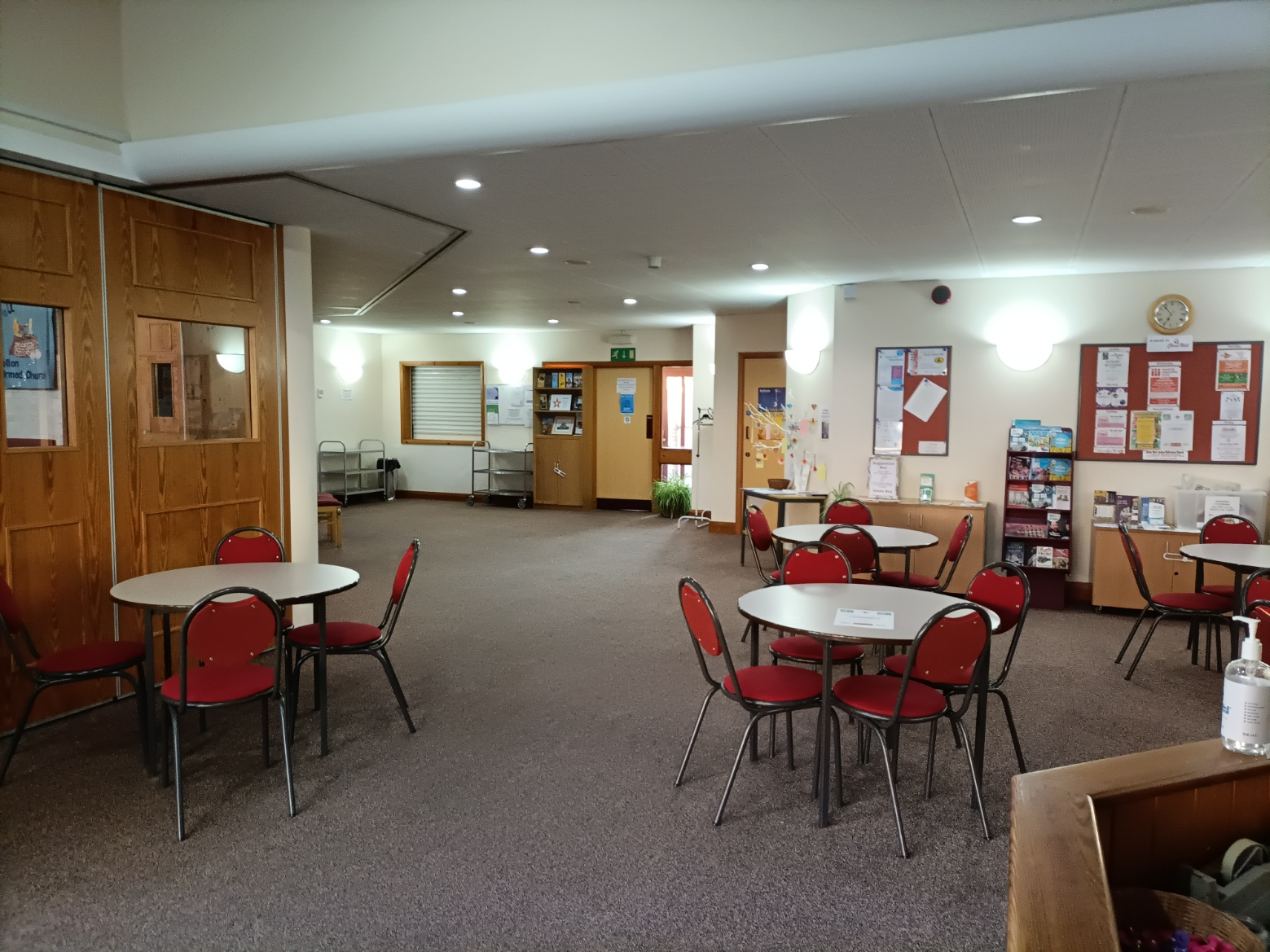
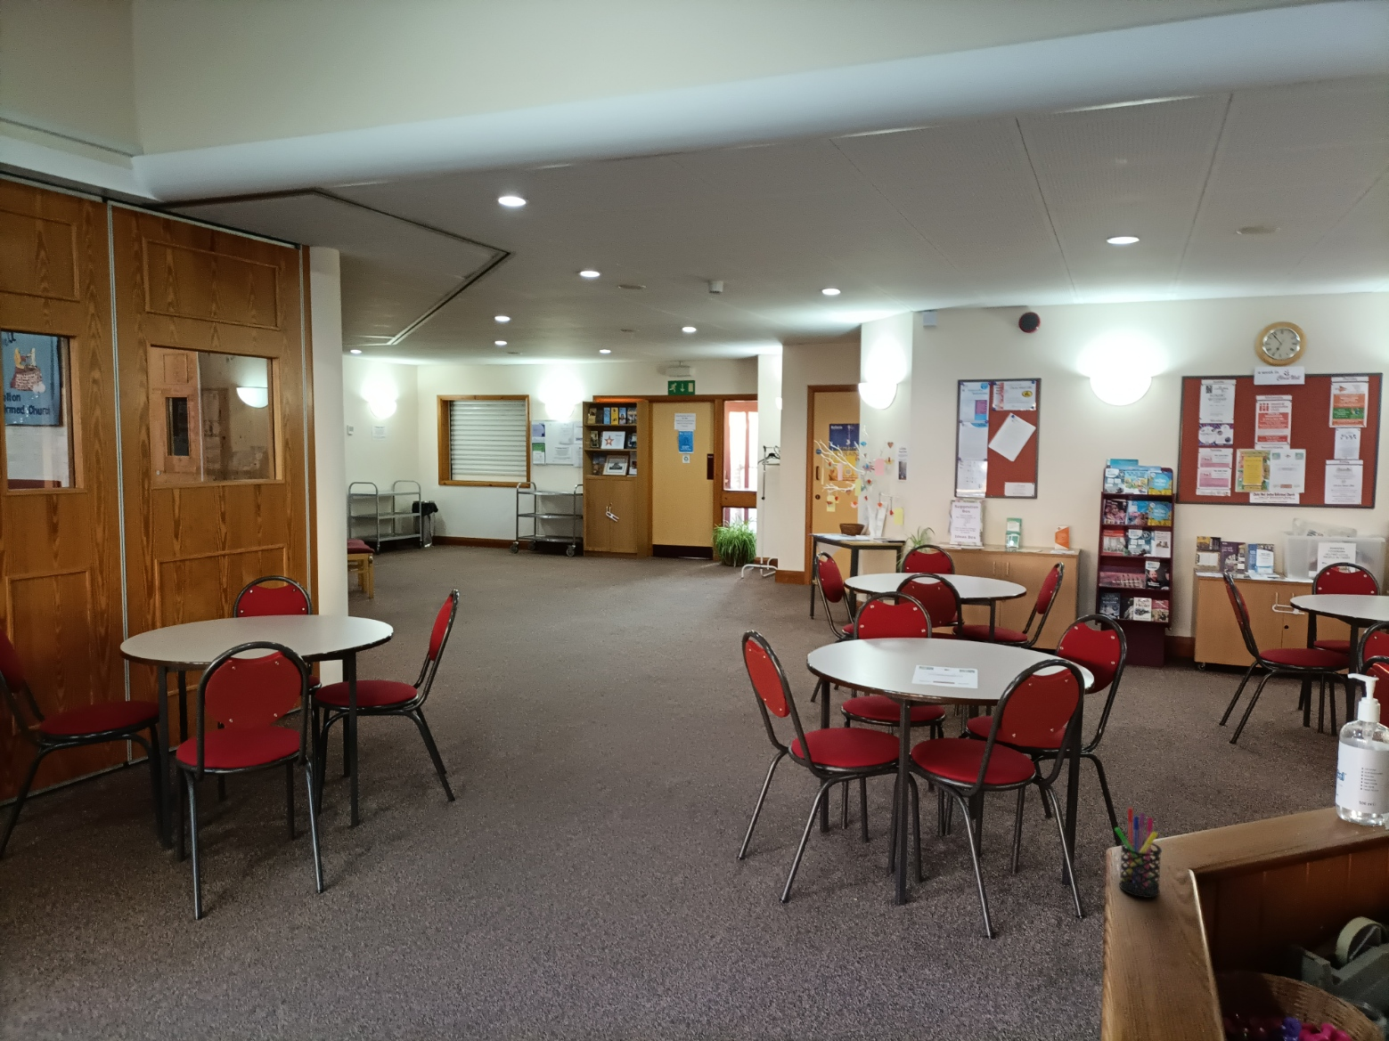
+ pen holder (1135, 852)
